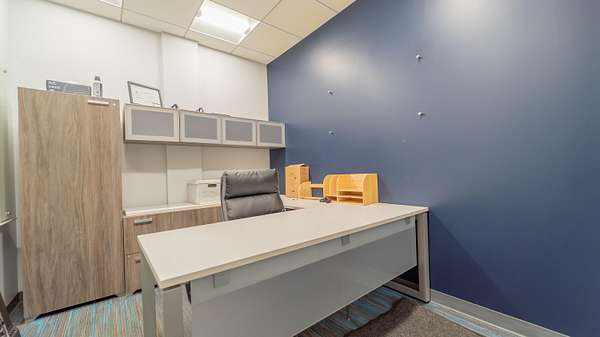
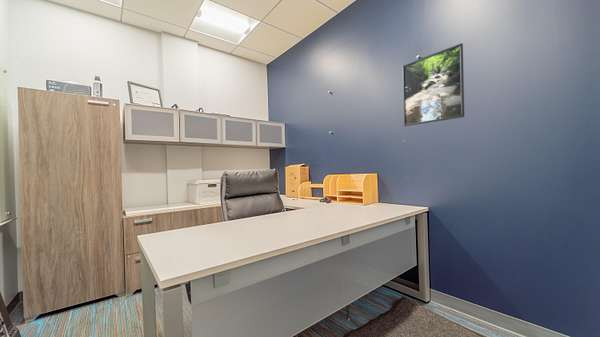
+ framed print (430, 88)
